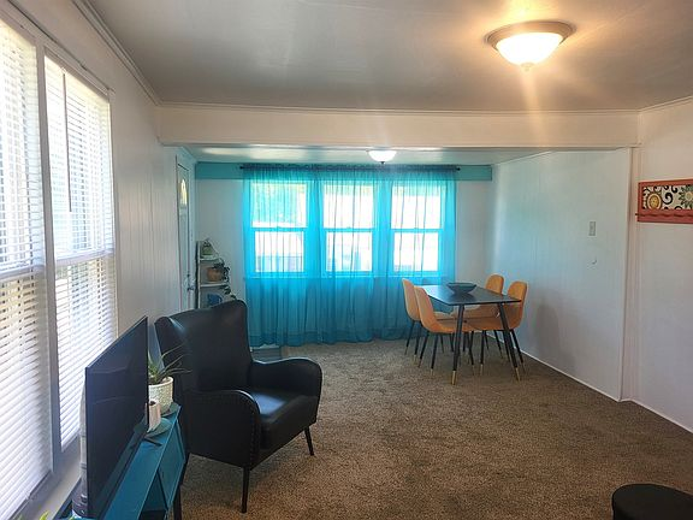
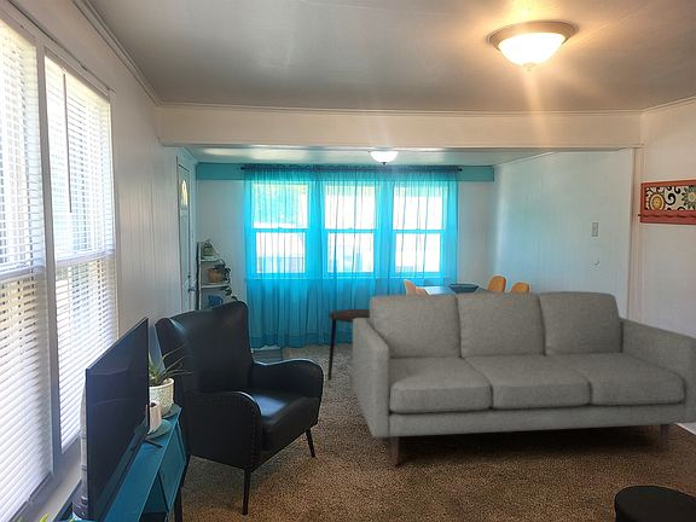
+ side table (334, 346)
+ sofa (510, 366)
